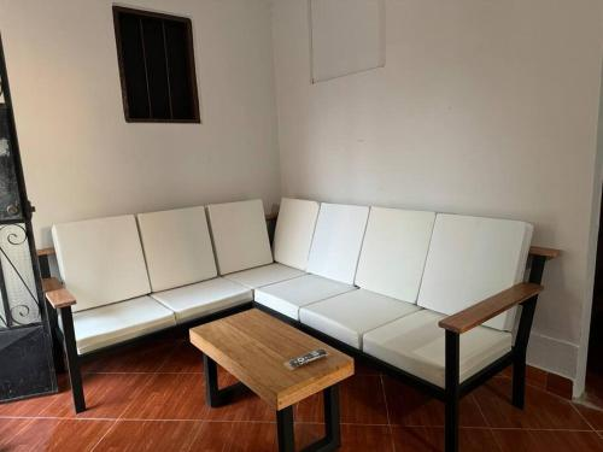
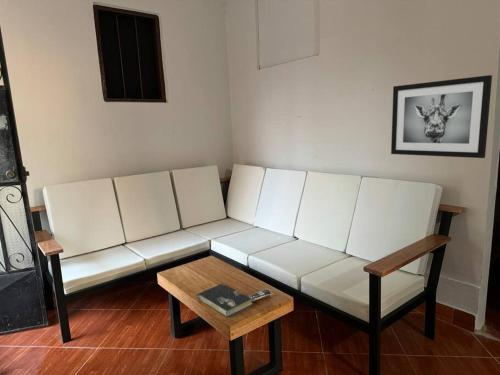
+ book (224, 298)
+ wall art (435, 119)
